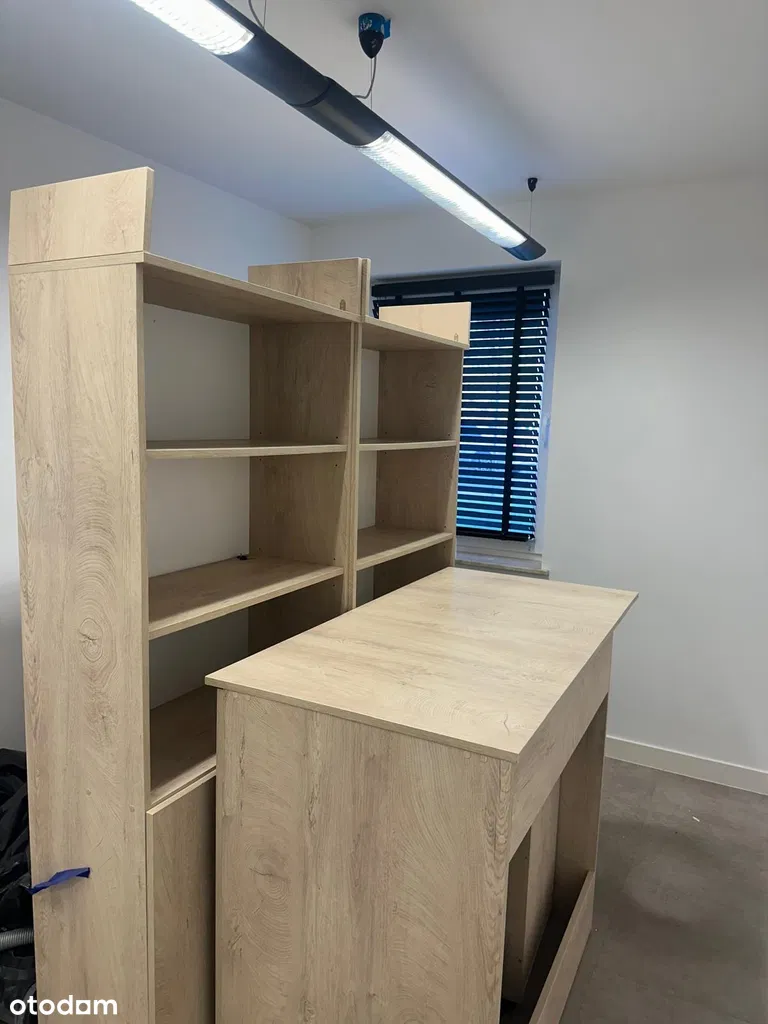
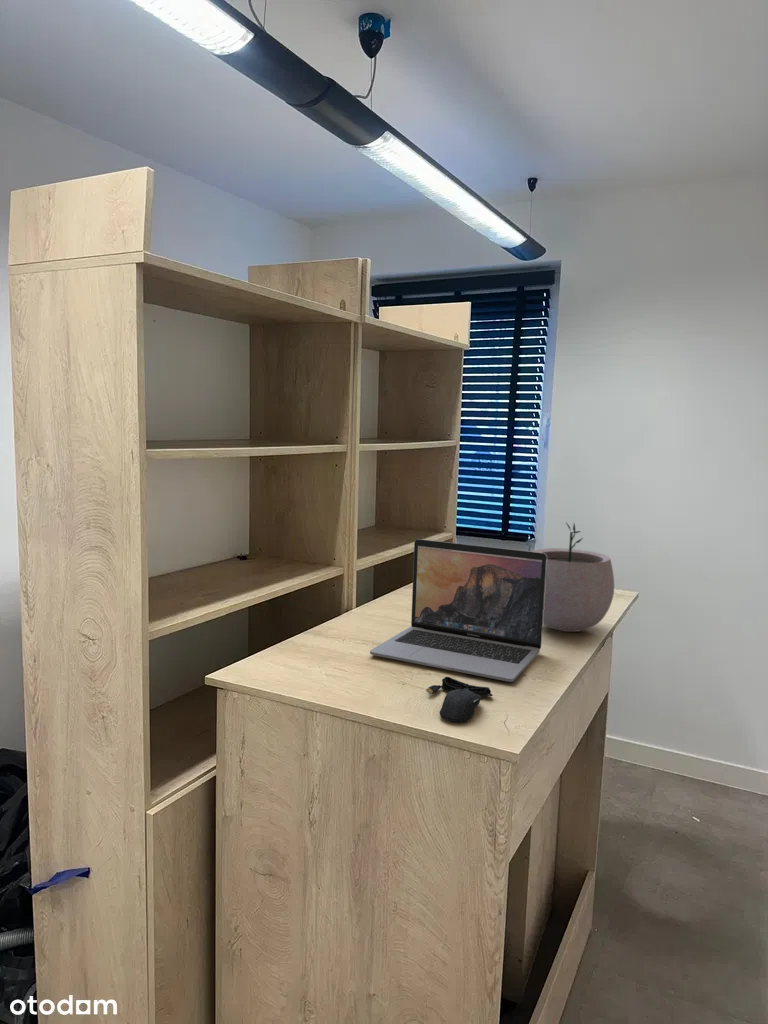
+ computer mouse (451, 693)
+ laptop (458, 604)
+ plant pot (569, 575)
